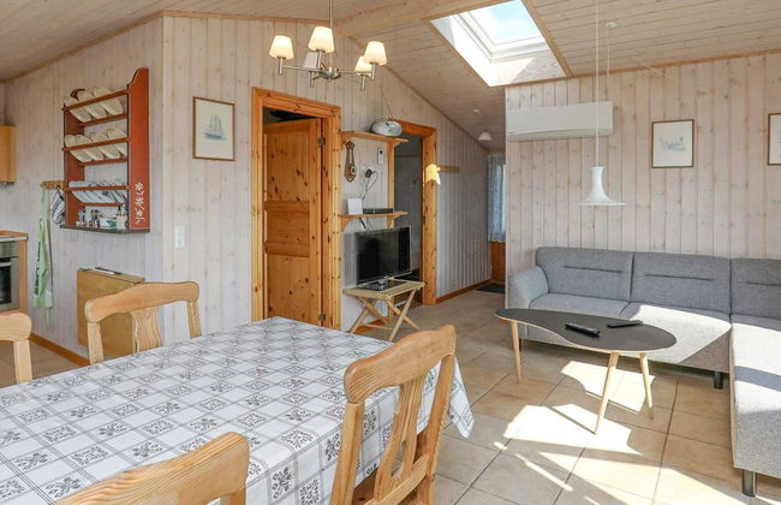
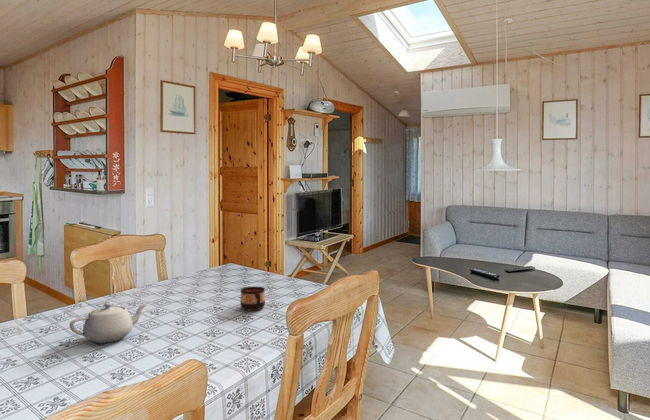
+ teapot (110, 320)
+ cup (252, 298)
